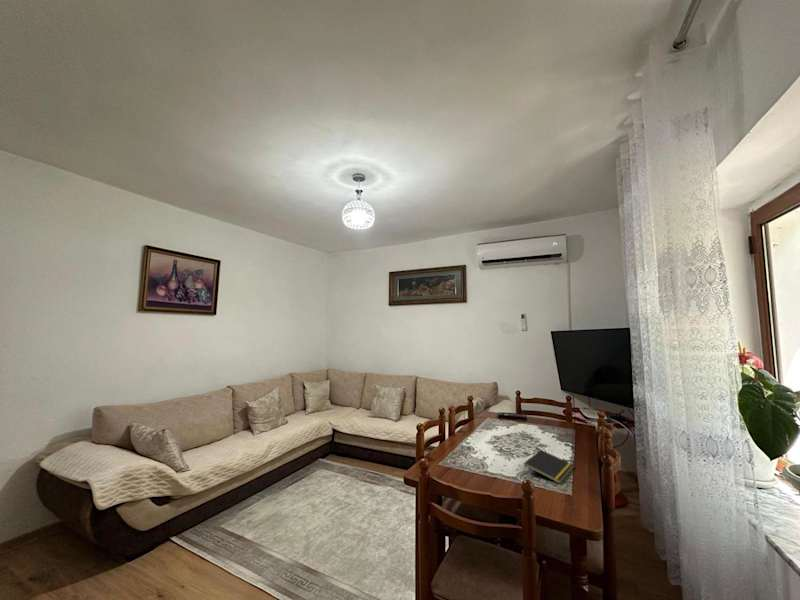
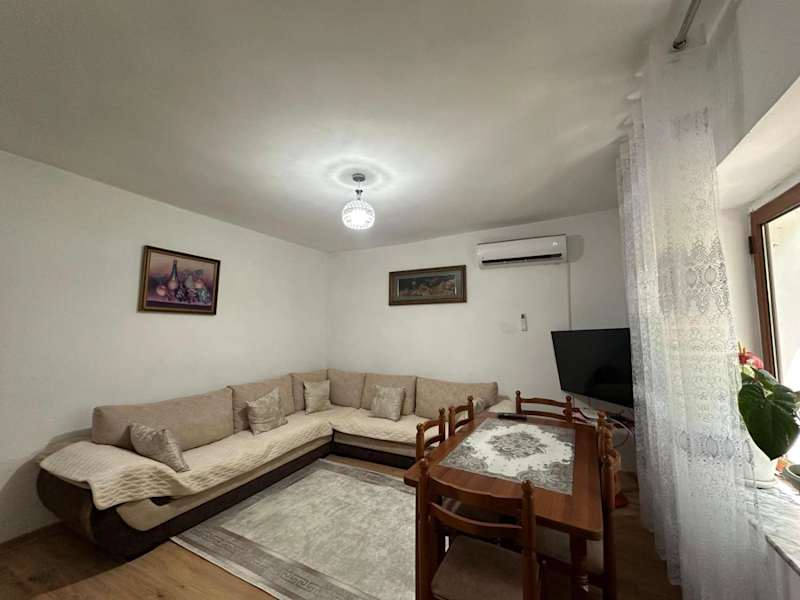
- notepad (549, 465)
